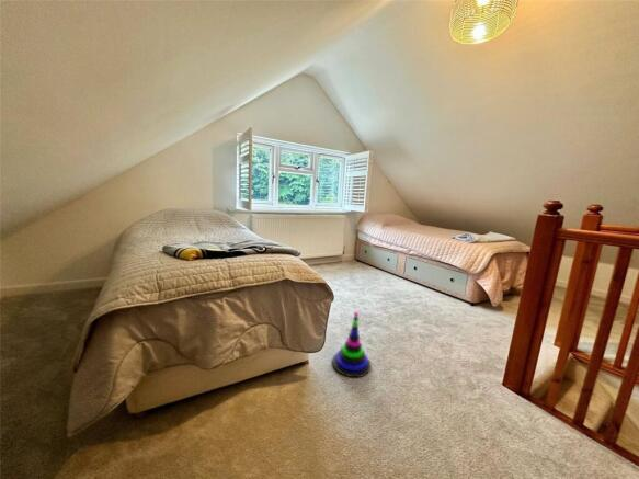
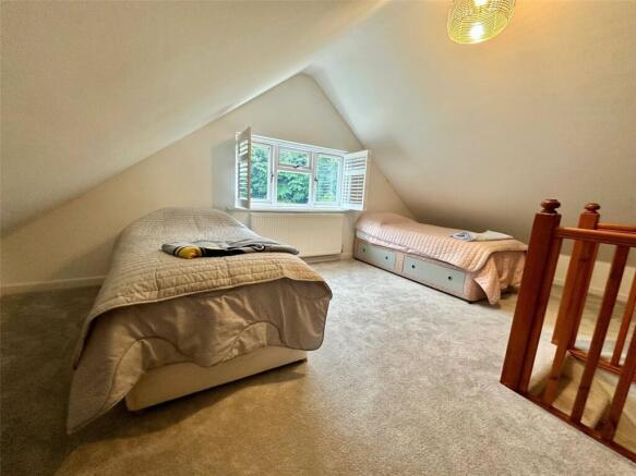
- stacking toy (353, 339)
